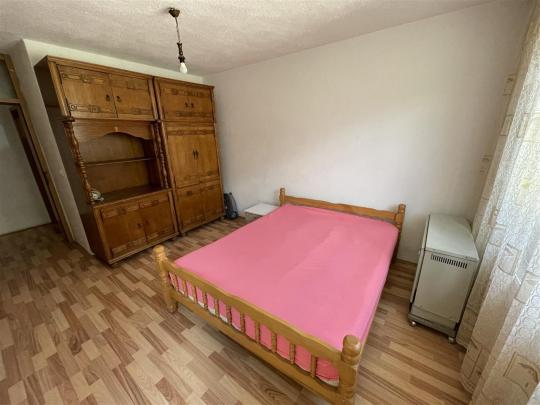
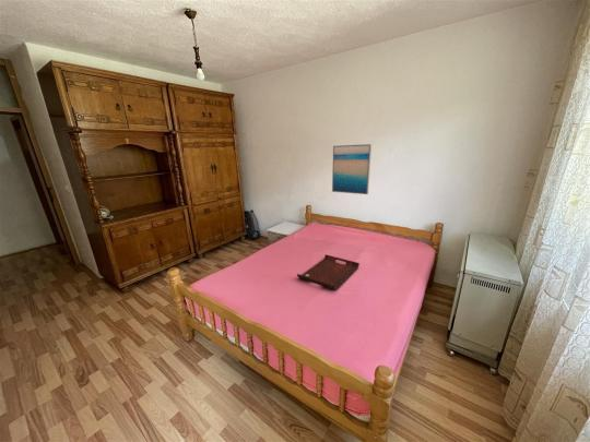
+ serving tray (329, 270)
+ wall art (350, 169)
